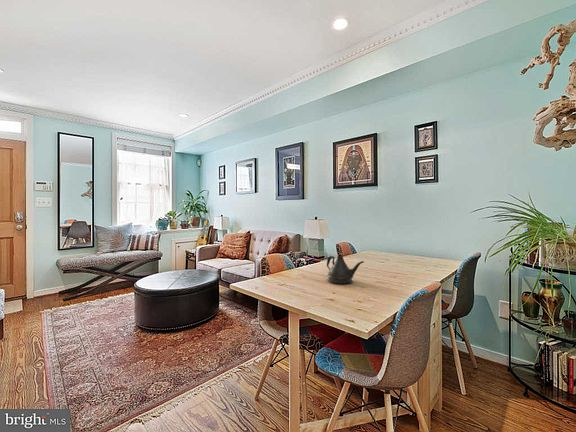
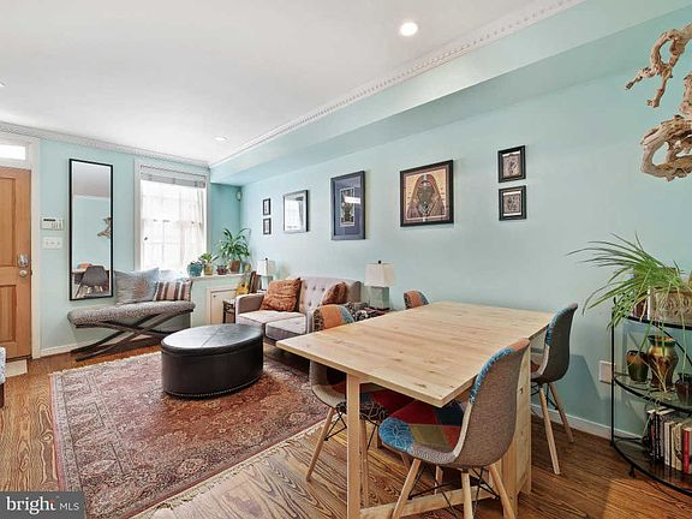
- teapot (344, 269)
